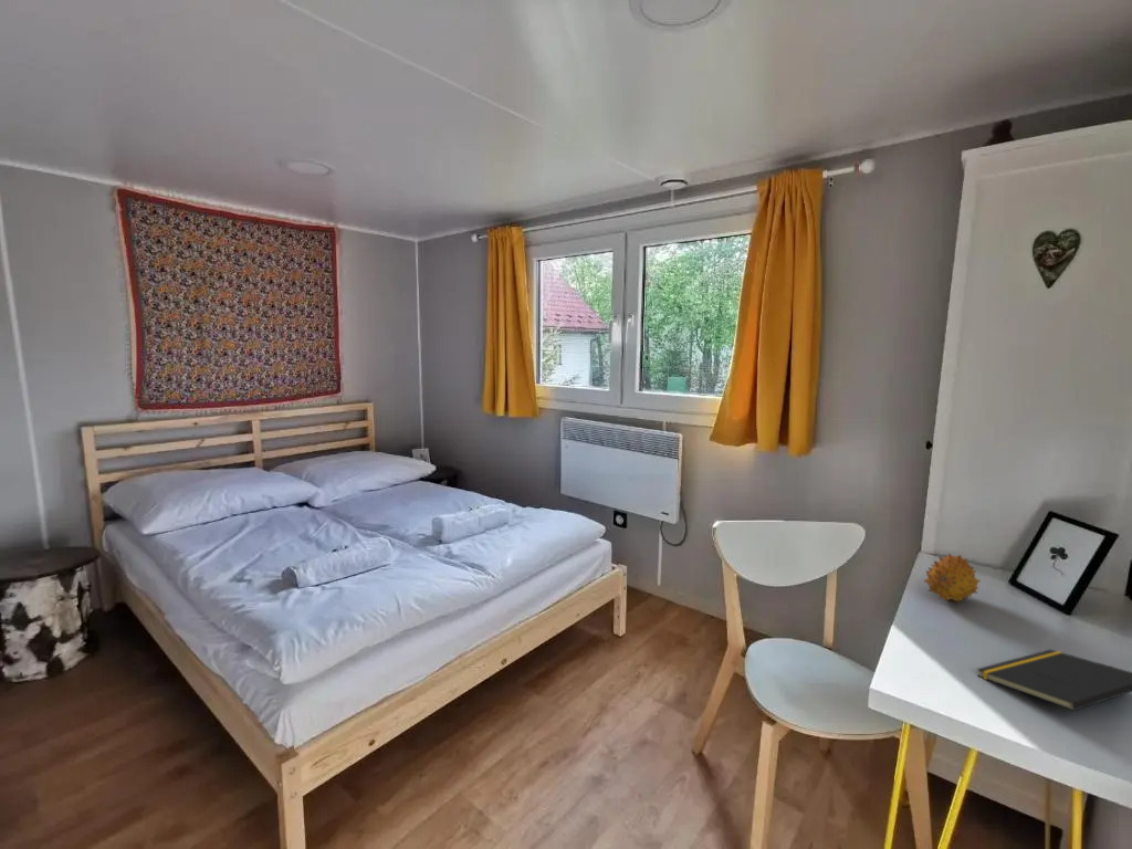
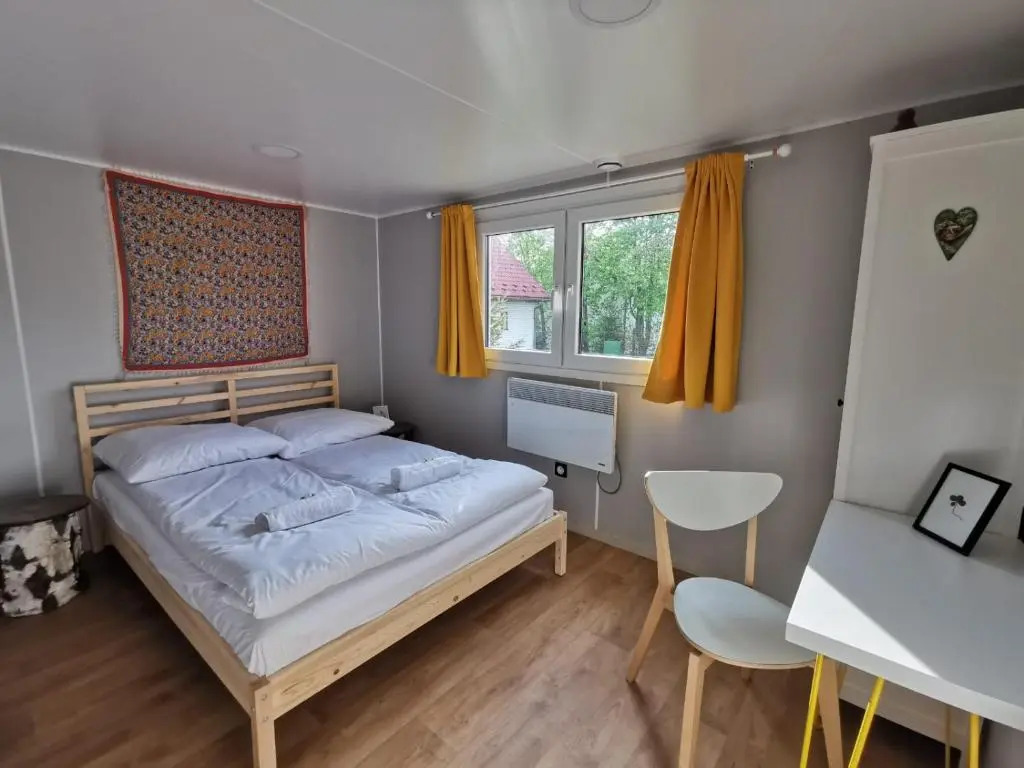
- fruit (951, 577)
- notepad (1060, 677)
